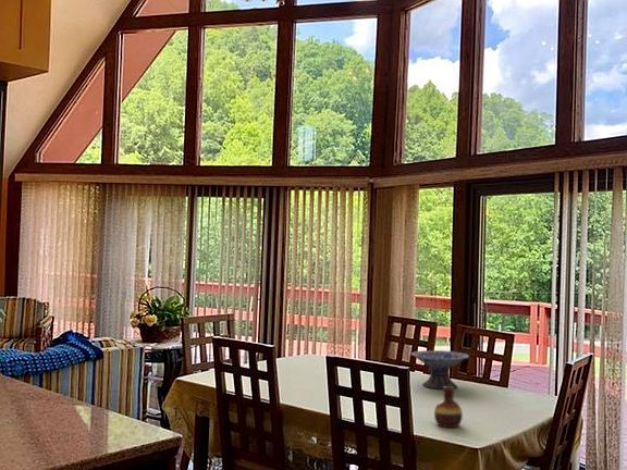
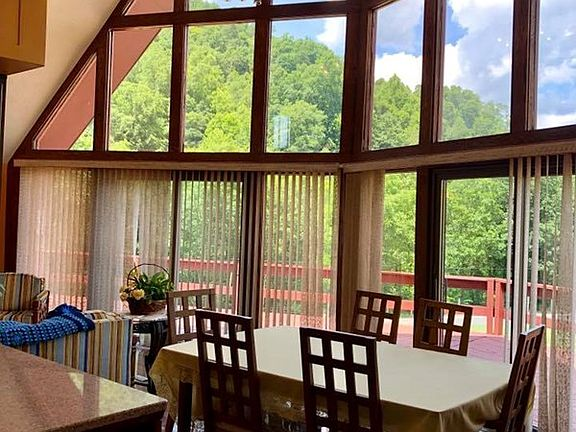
- decorative bowl (439, 369)
- vase (448, 406)
